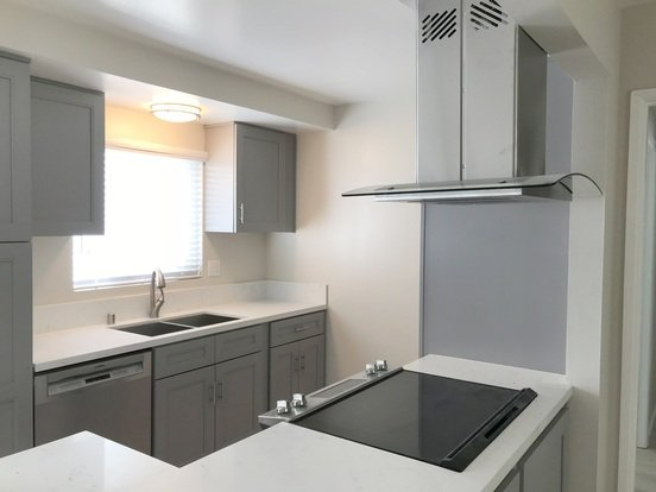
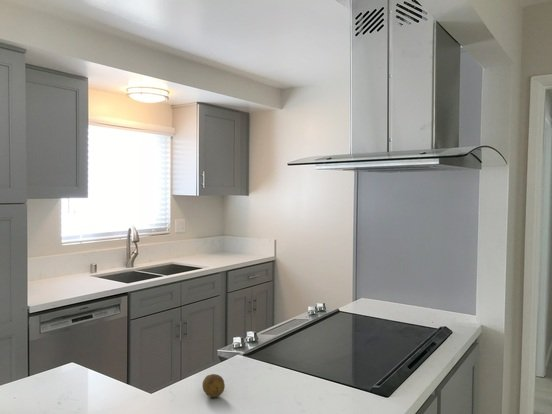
+ fruit (213, 385)
